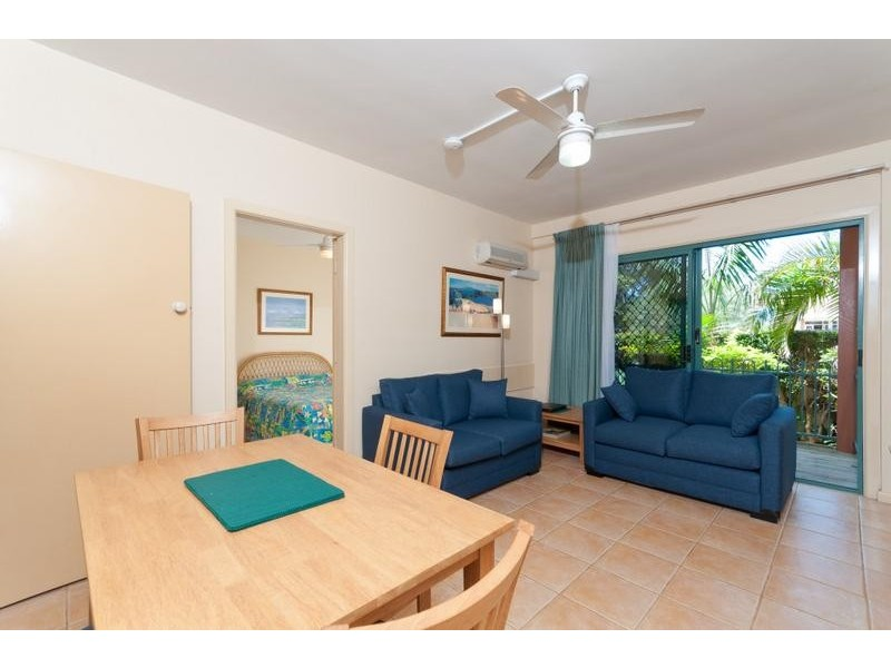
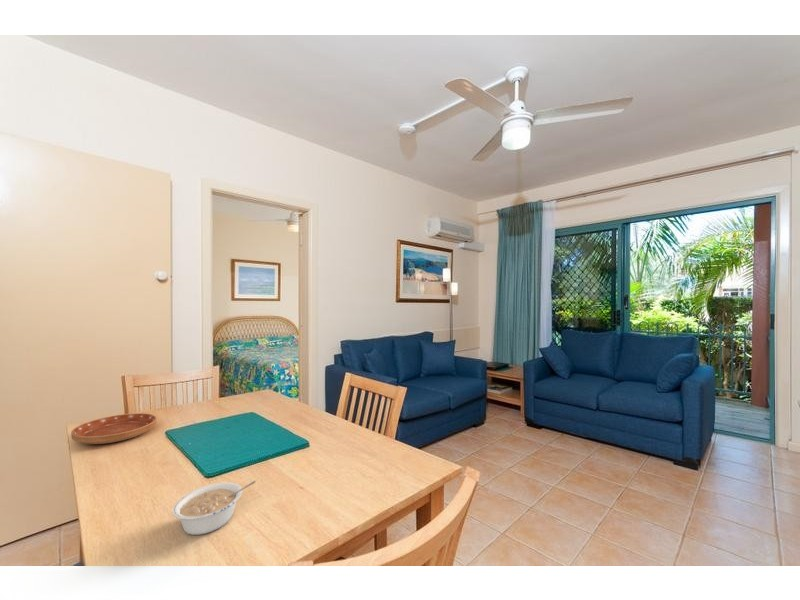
+ legume (211, 506)
+ saucer (116, 428)
